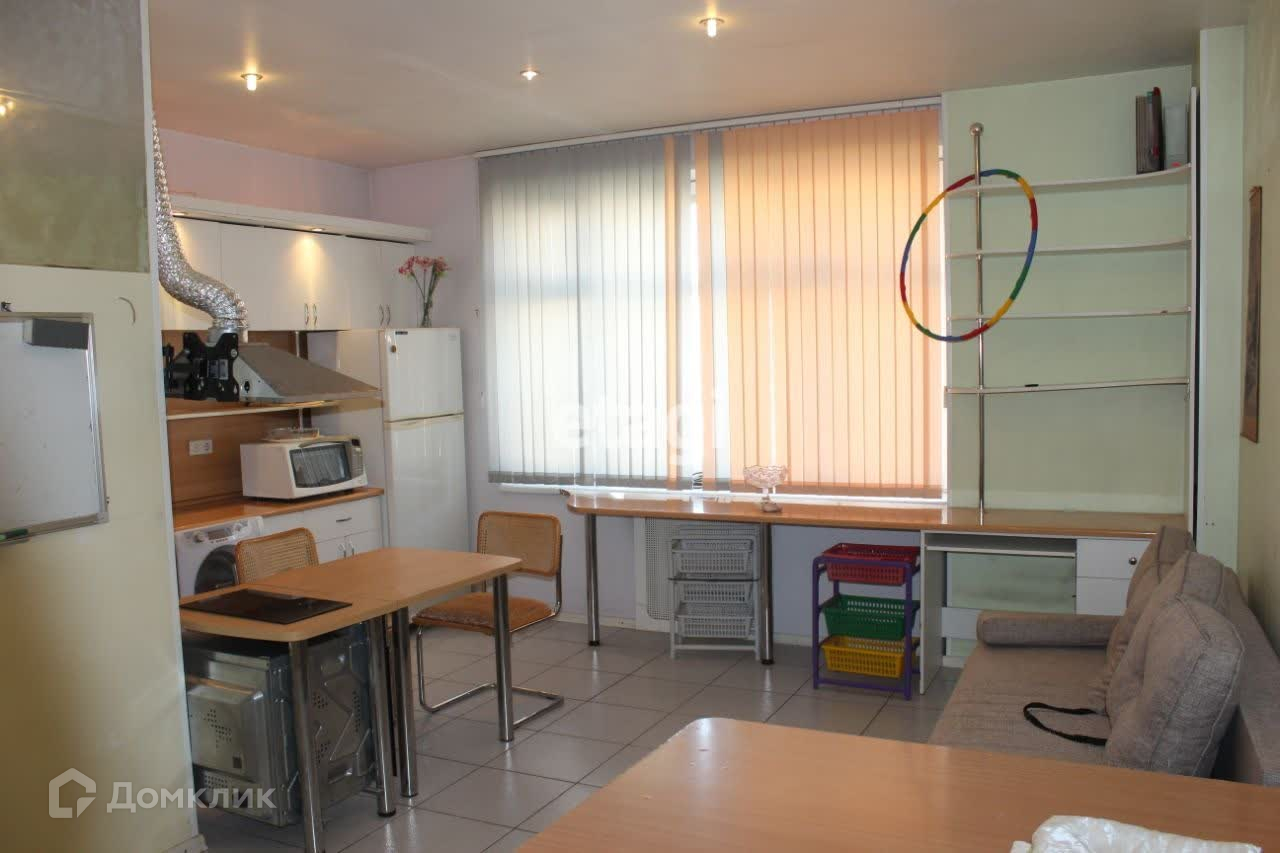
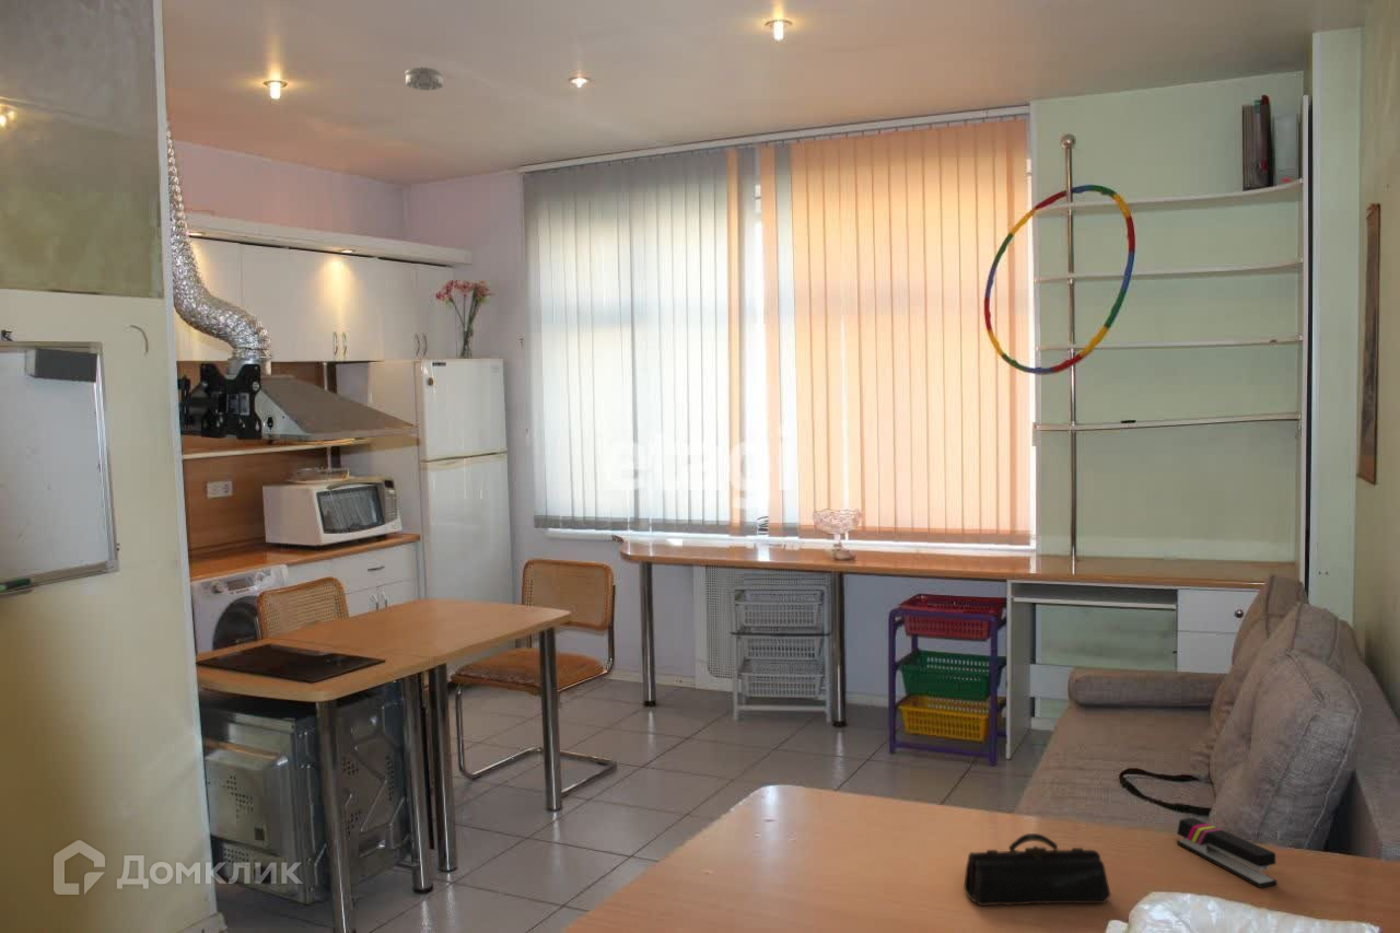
+ smoke detector (423, 78)
+ stapler (1224, 848)
+ pencil case (1036, 864)
